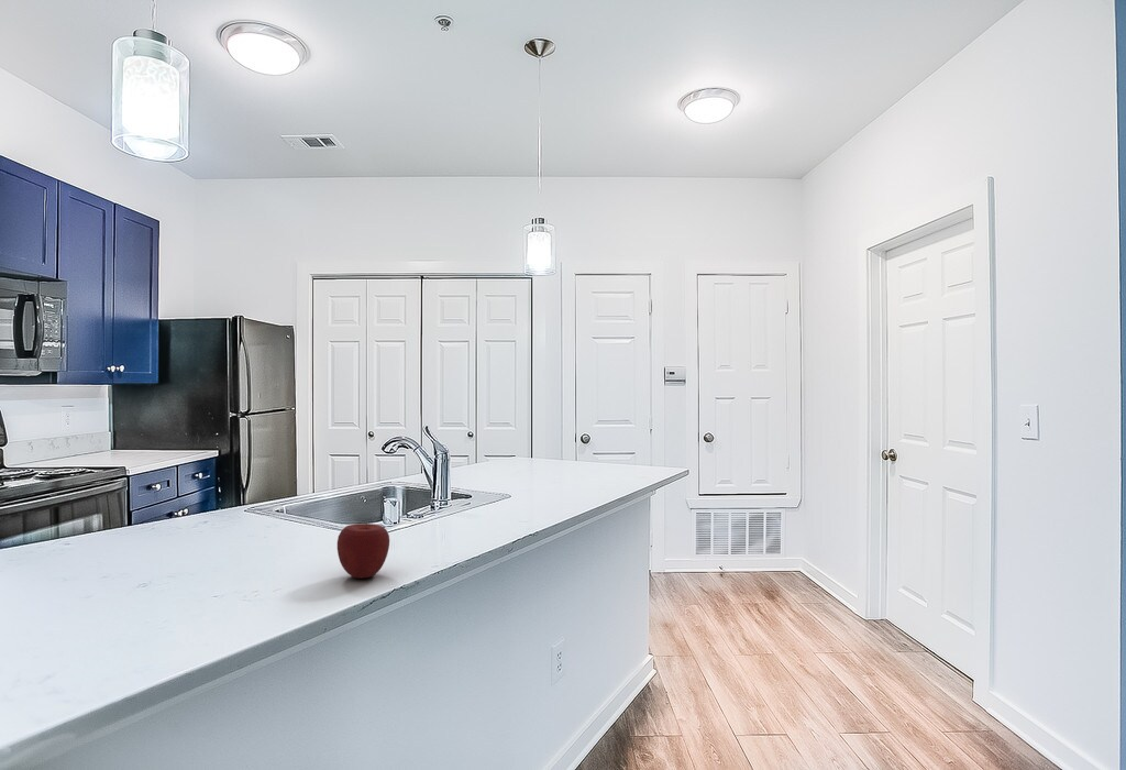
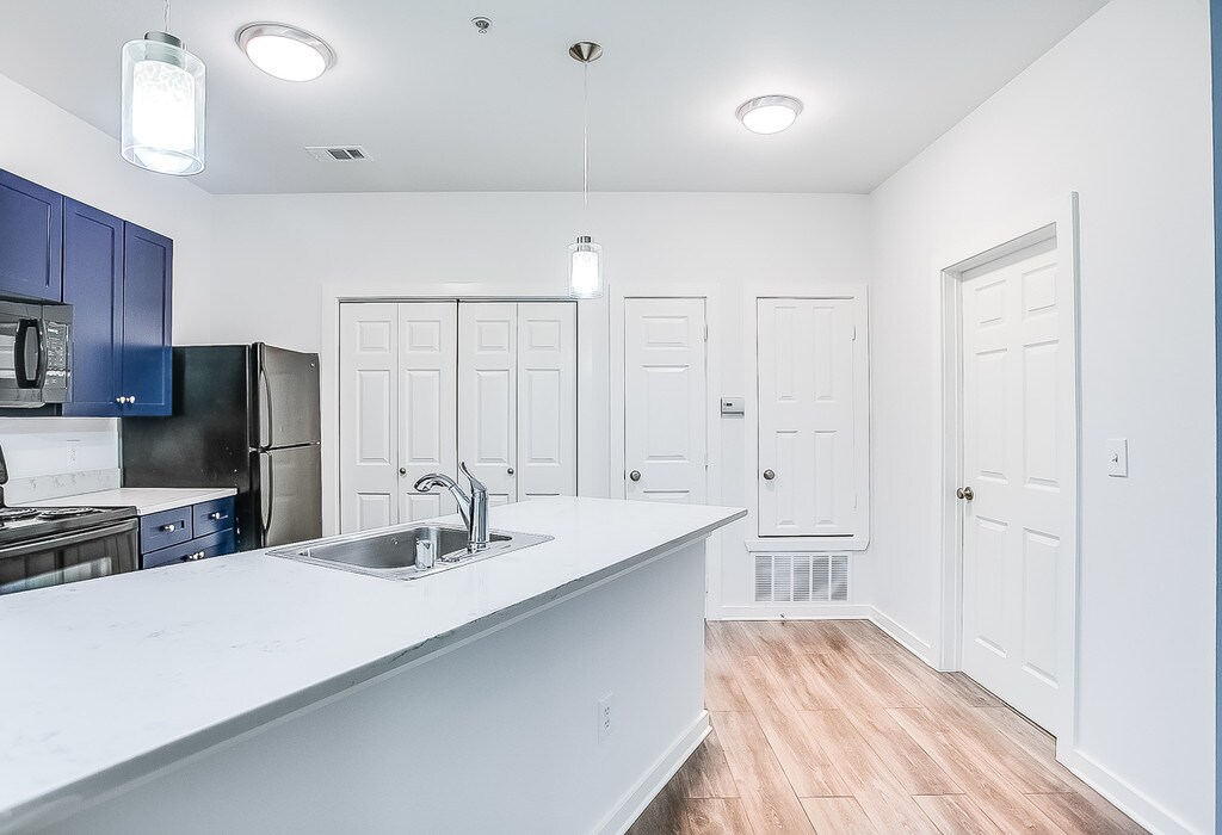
- apple (363, 549)
